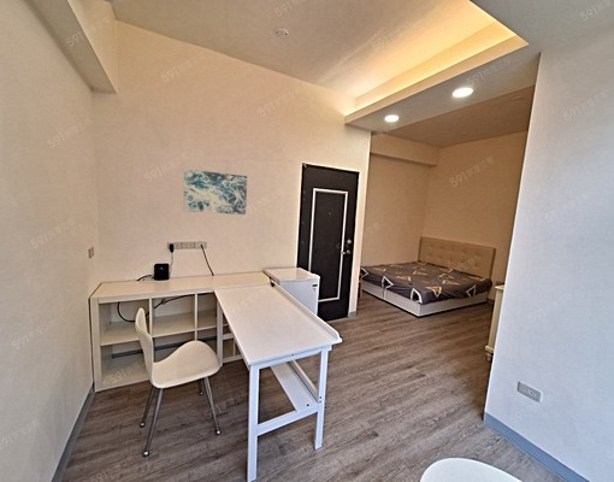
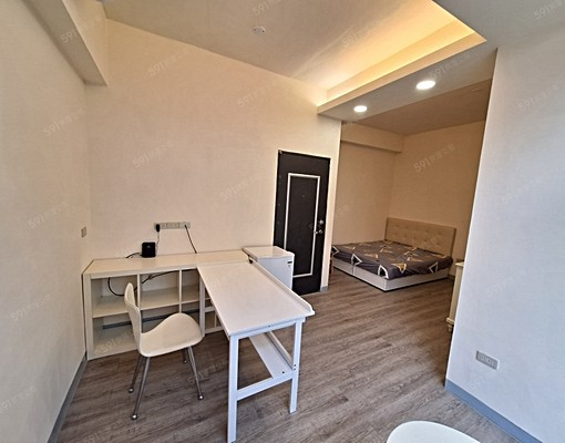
- wall art (216, 193)
